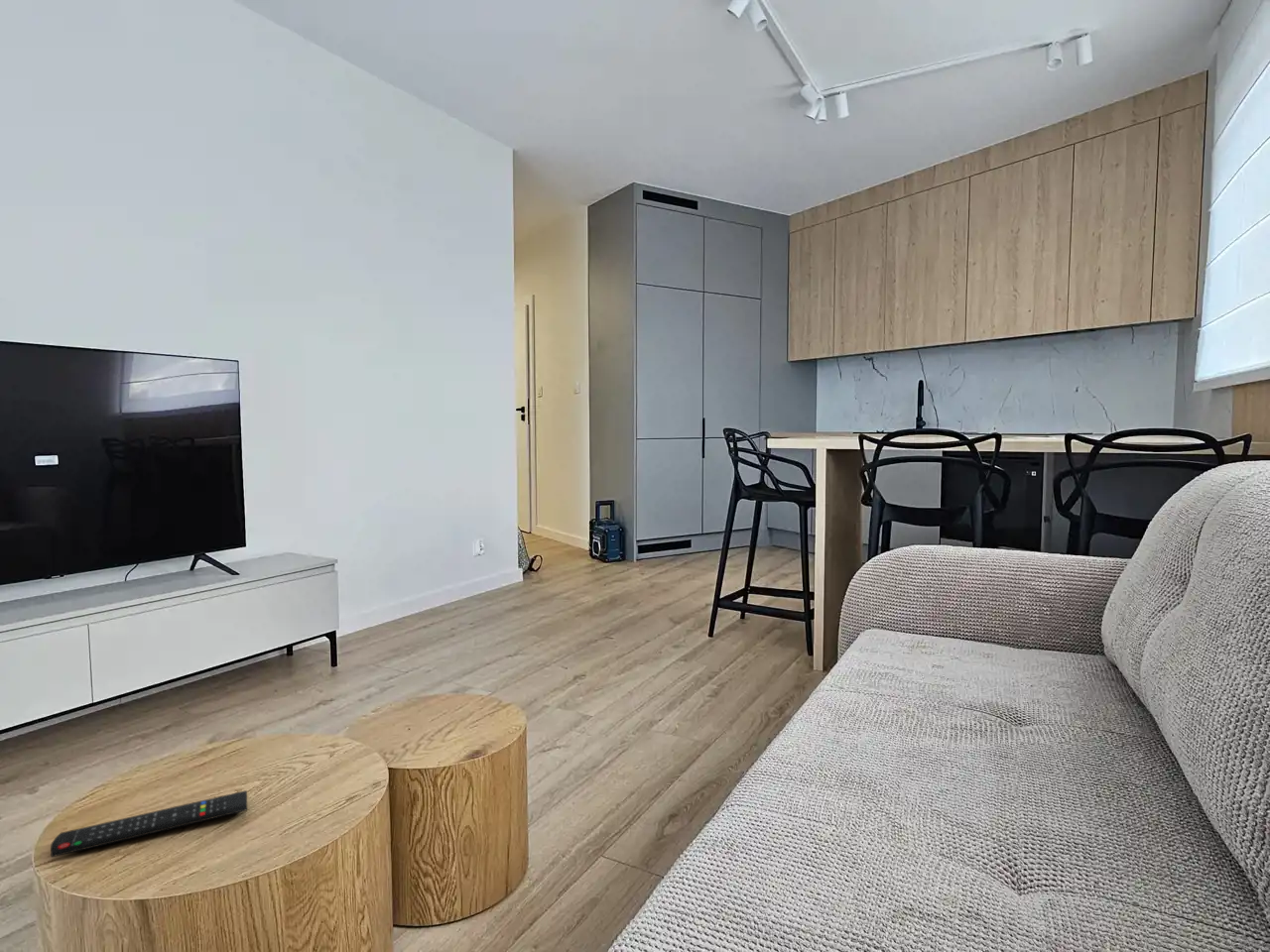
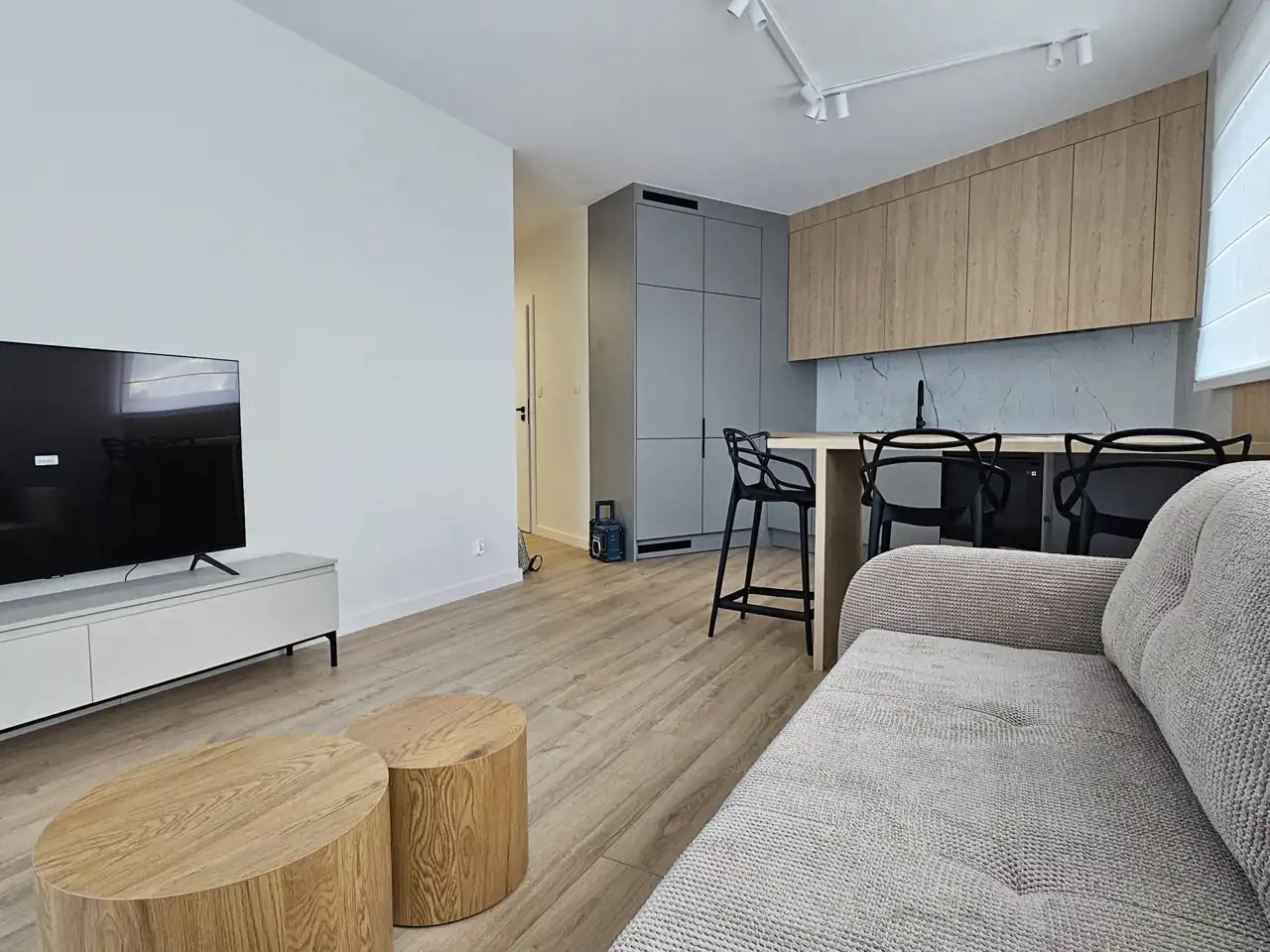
- remote control (155, 823)
